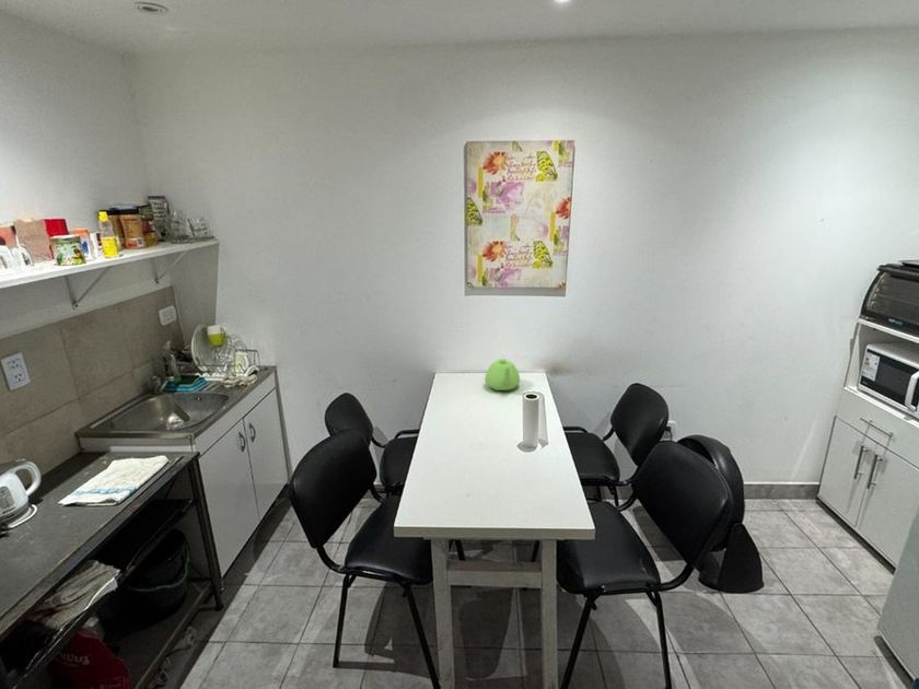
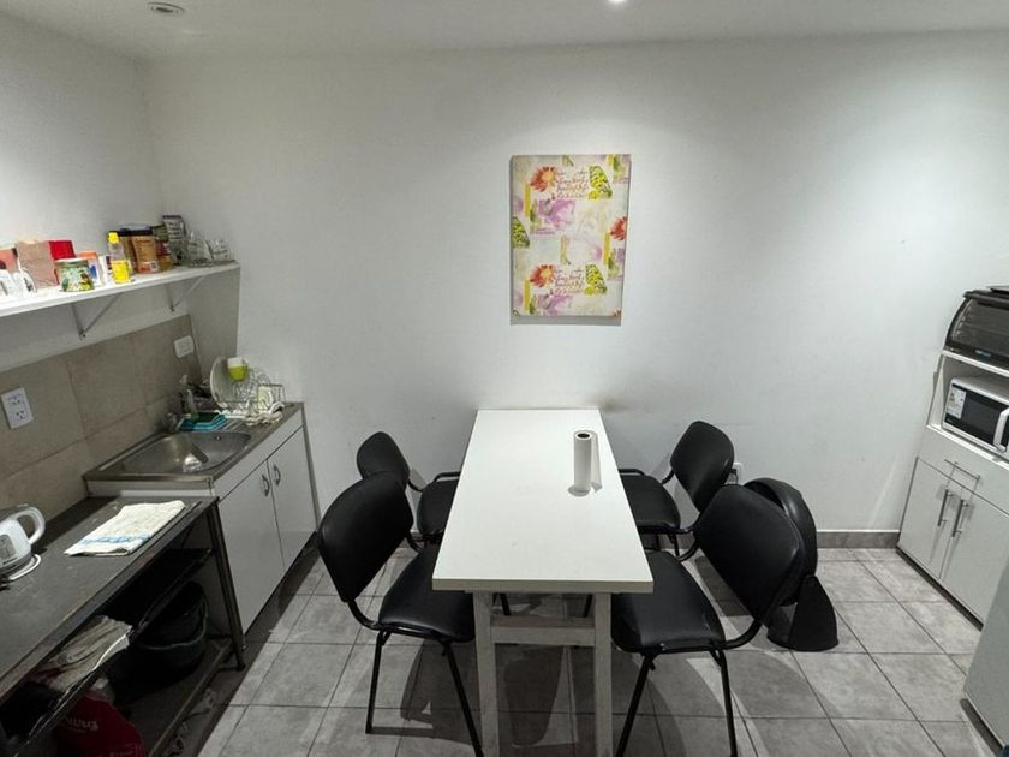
- teapot (502, 373)
